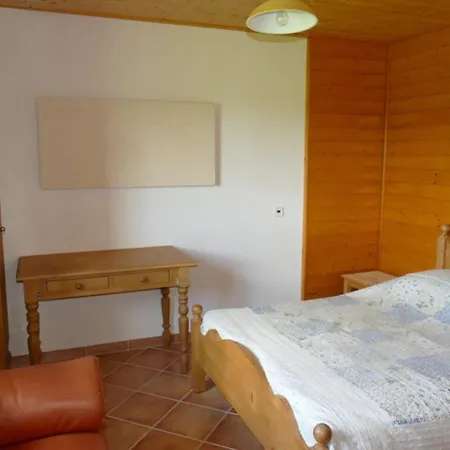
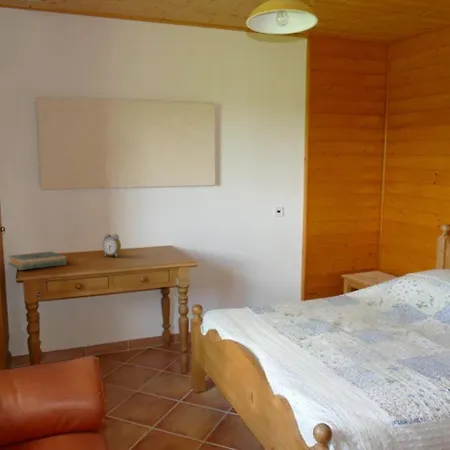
+ alarm clock (112, 245)
+ hardback book (36, 260)
